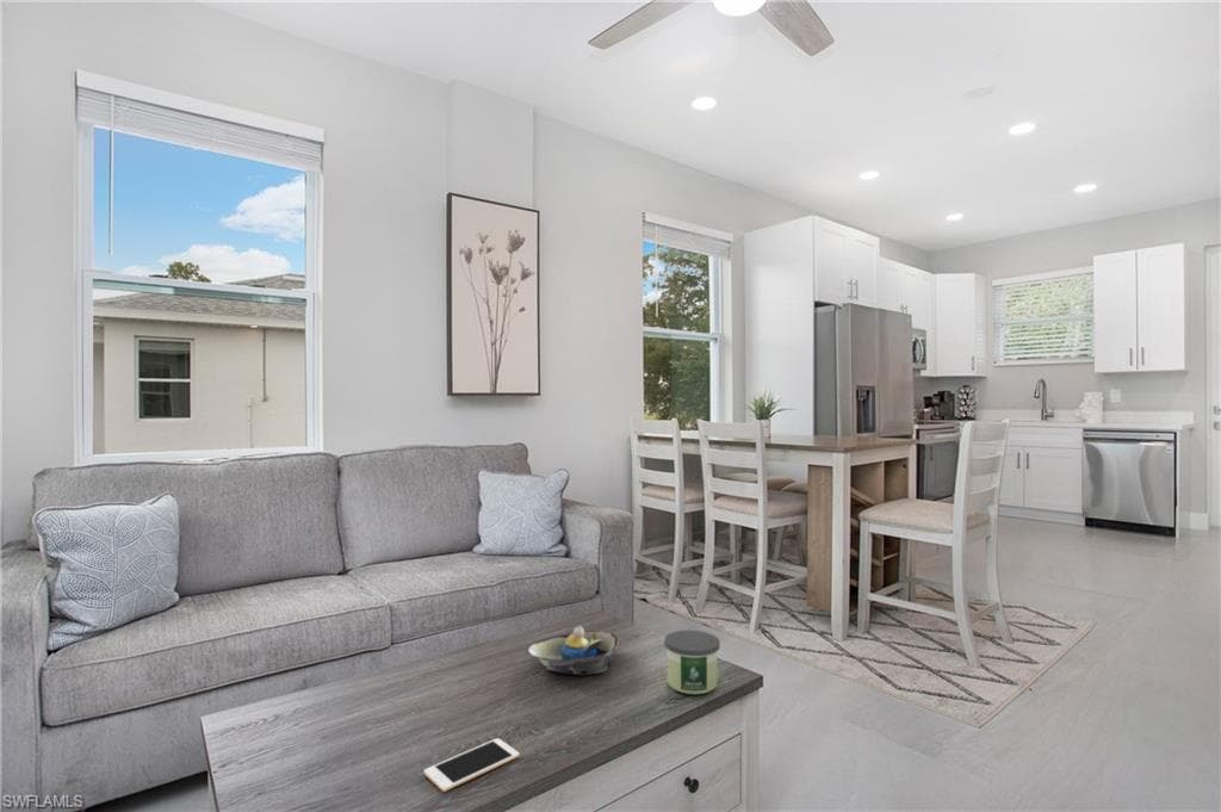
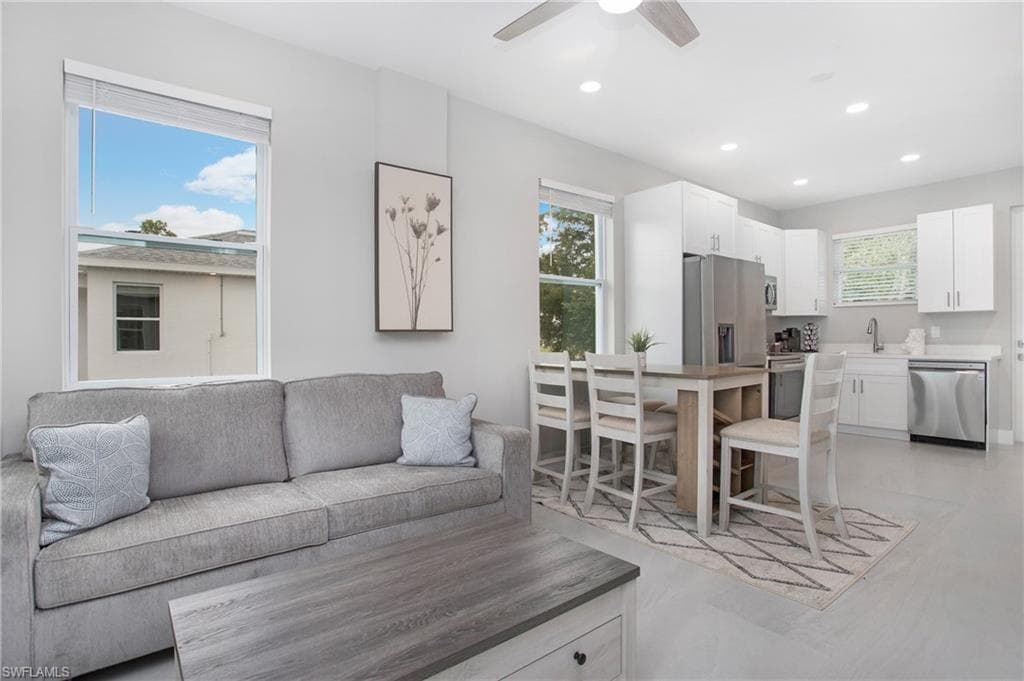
- cell phone (472, 762)
- candle (692, 662)
- decorative bowl (585, 641)
